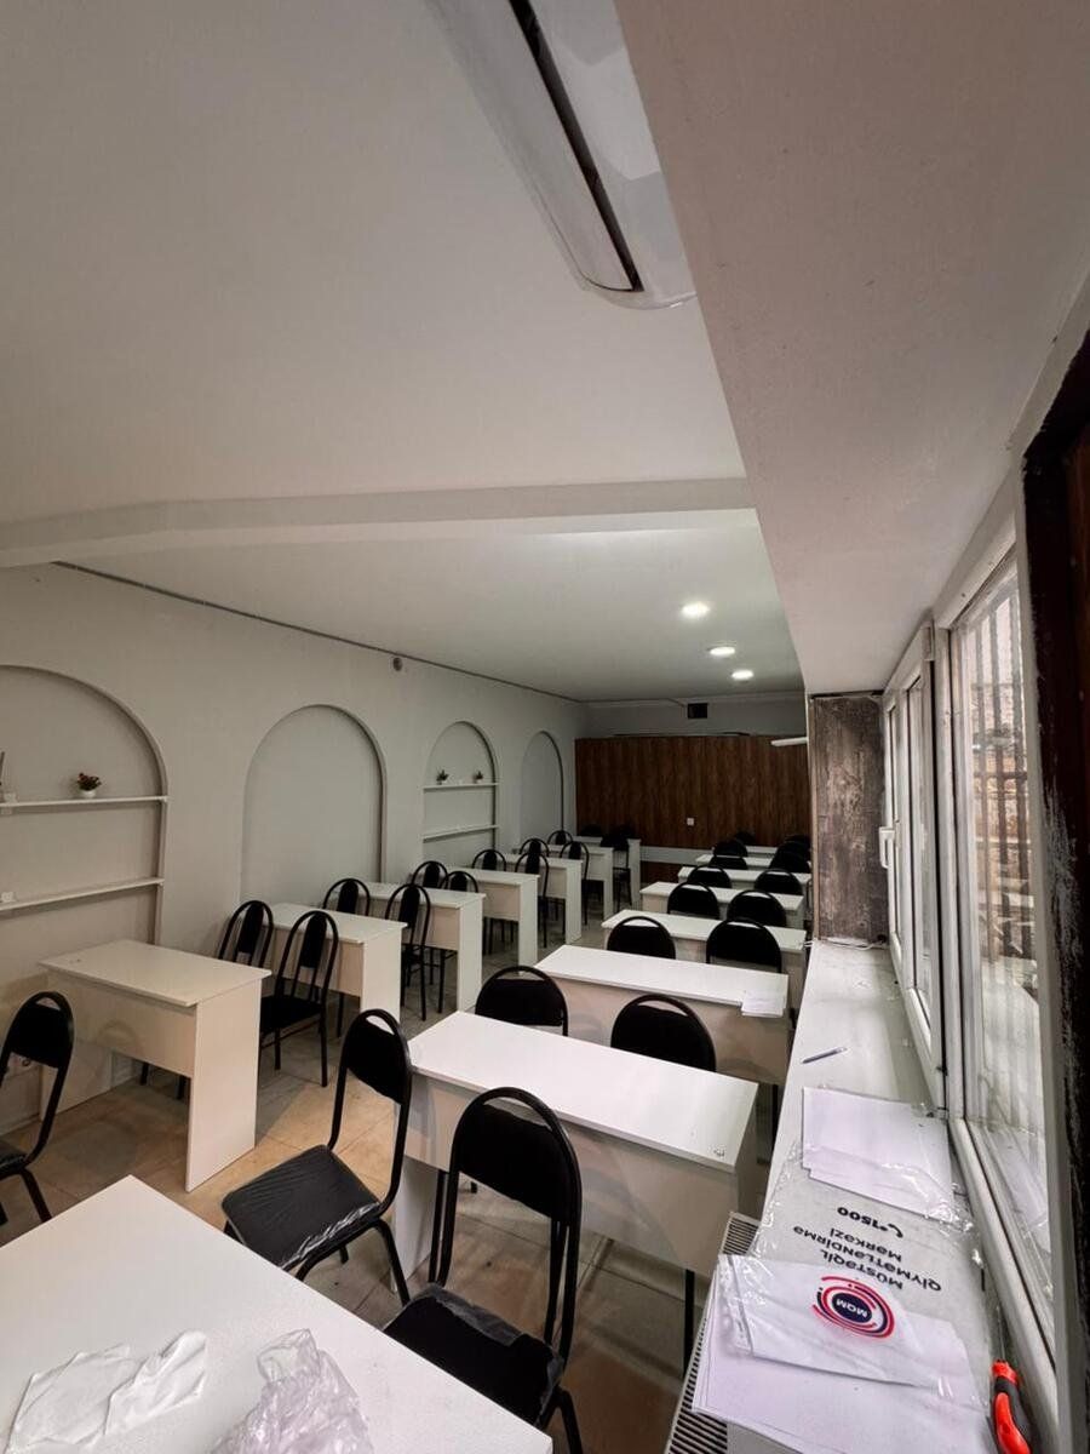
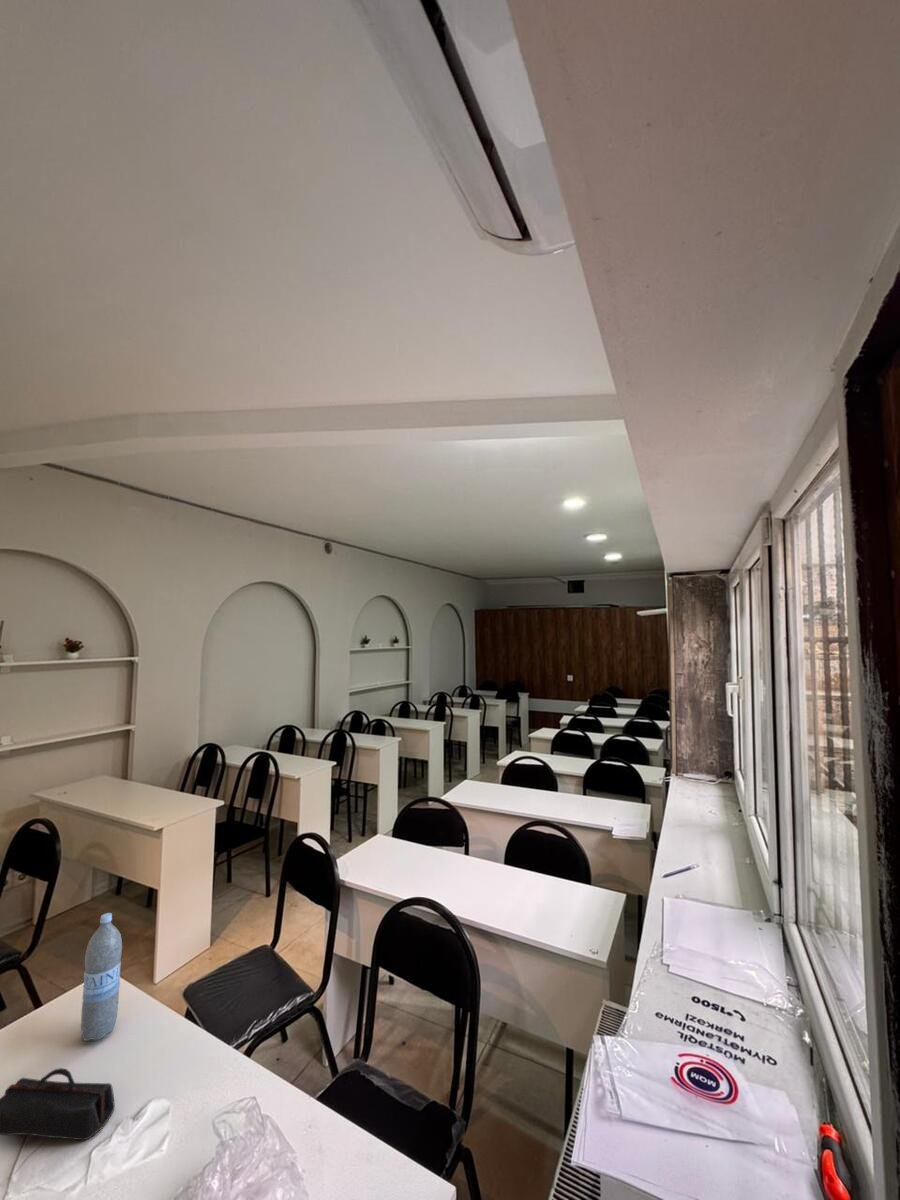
+ pencil case (54, 1097)
+ water bottle (102, 974)
